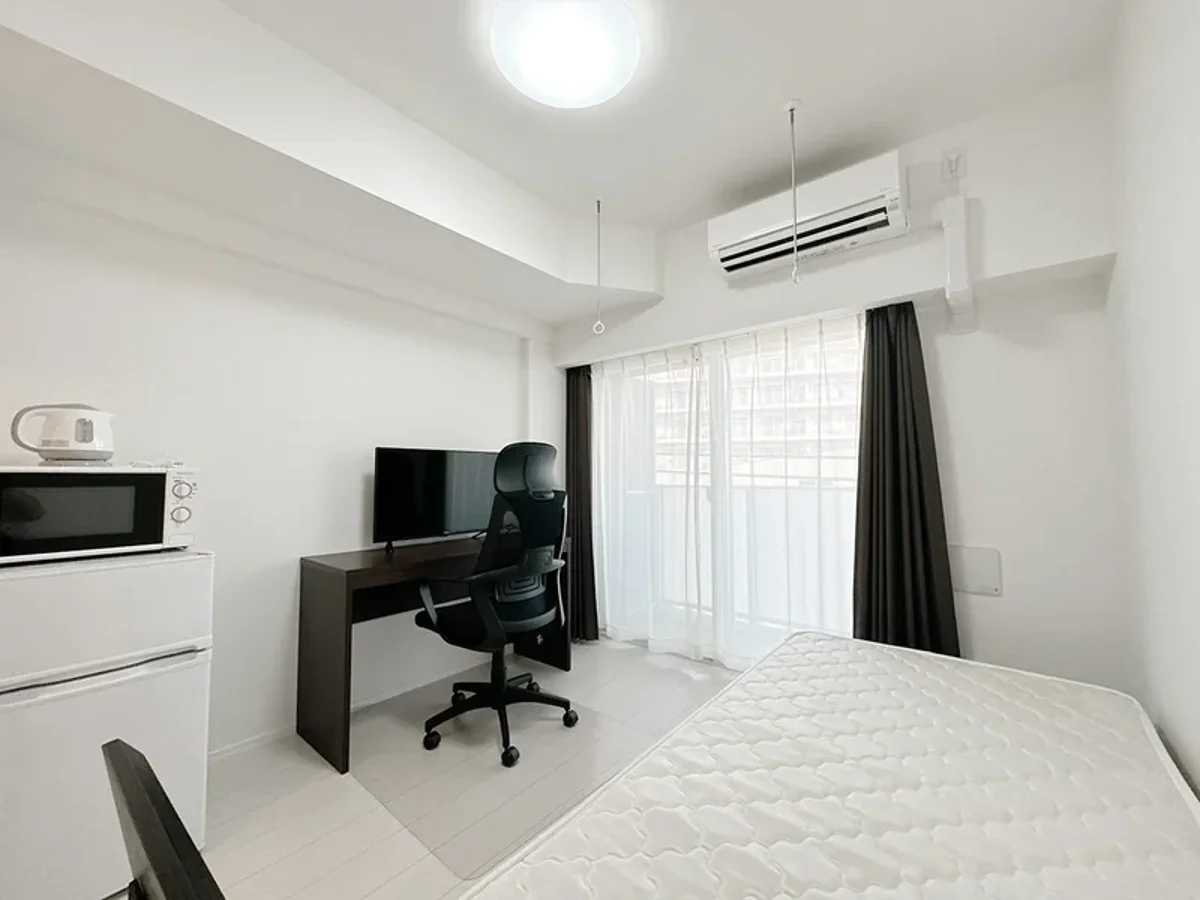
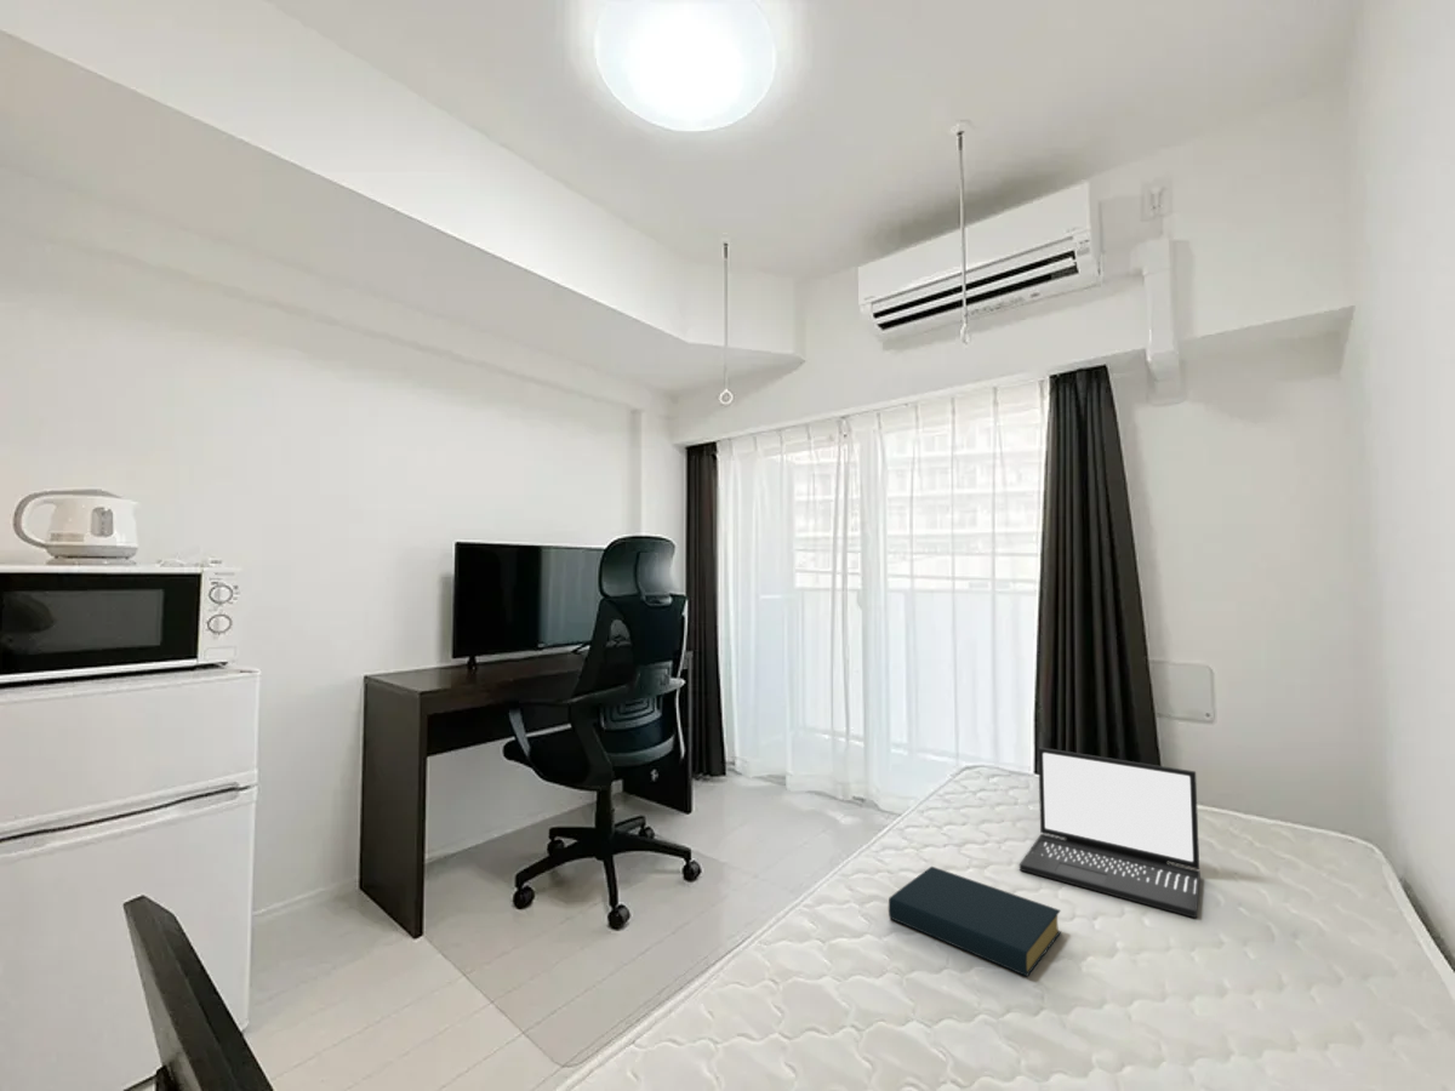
+ hardback book (972, 914)
+ laptop (1107, 821)
